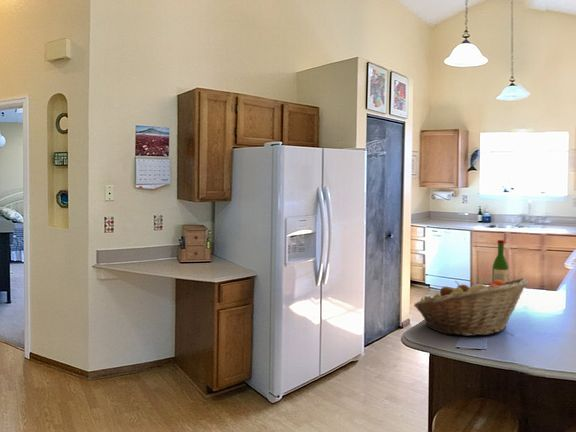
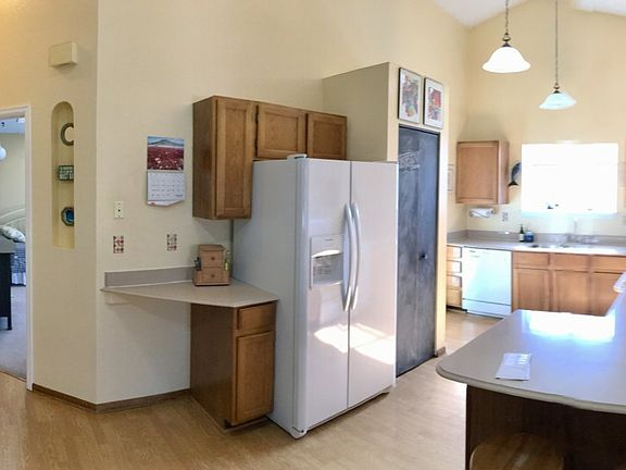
- fruit basket (471, 301)
- wine bottle (500, 269)
